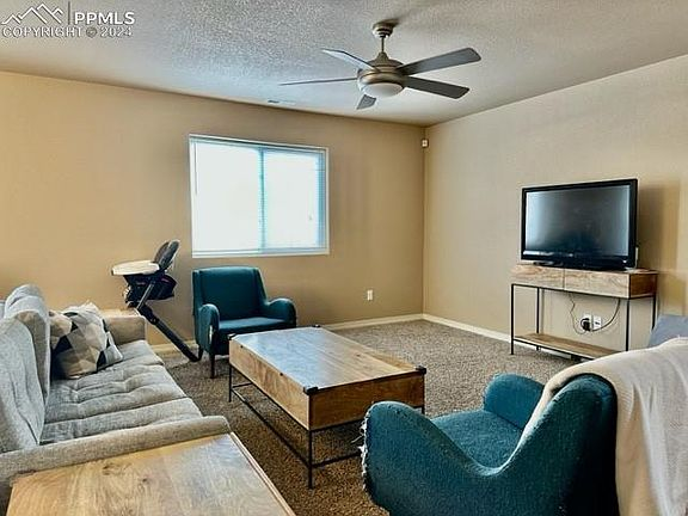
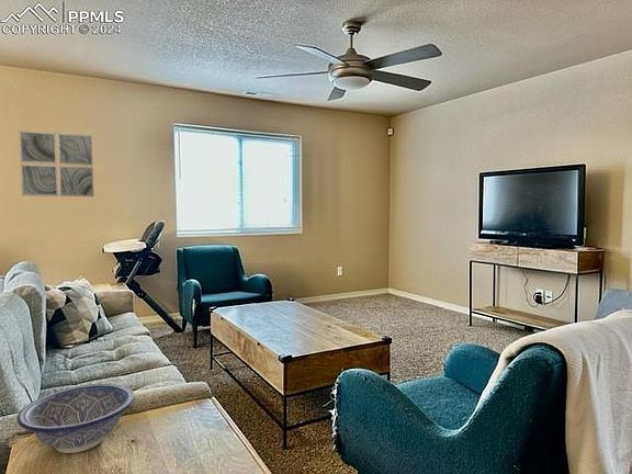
+ wall art (56, 163)
+ decorative bowl (79, 422)
